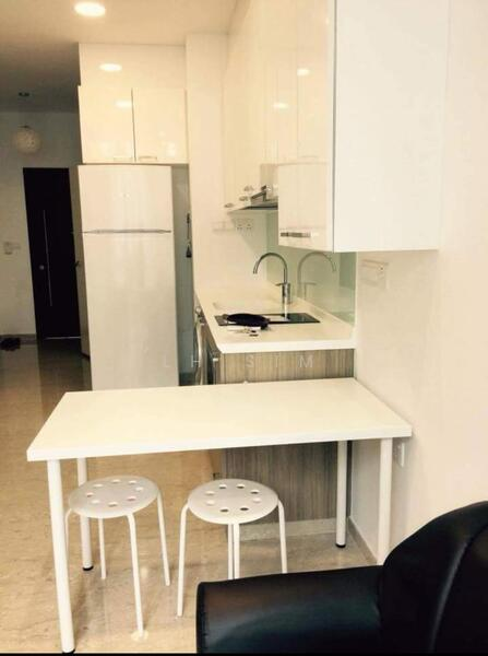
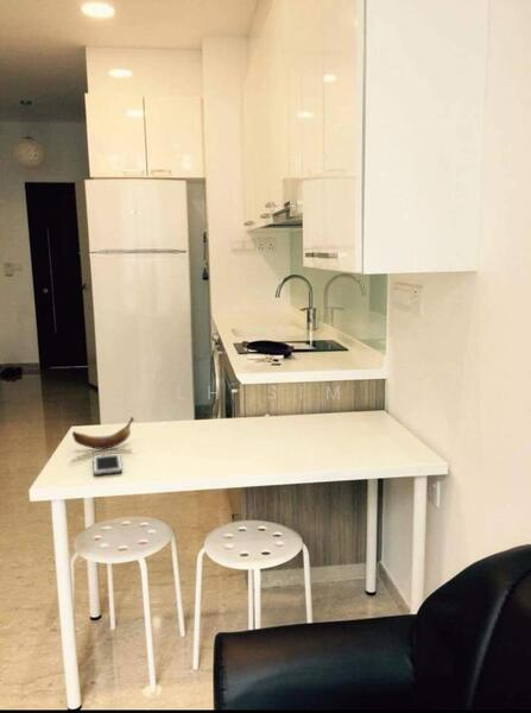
+ banana (103, 436)
+ cell phone (107, 463)
